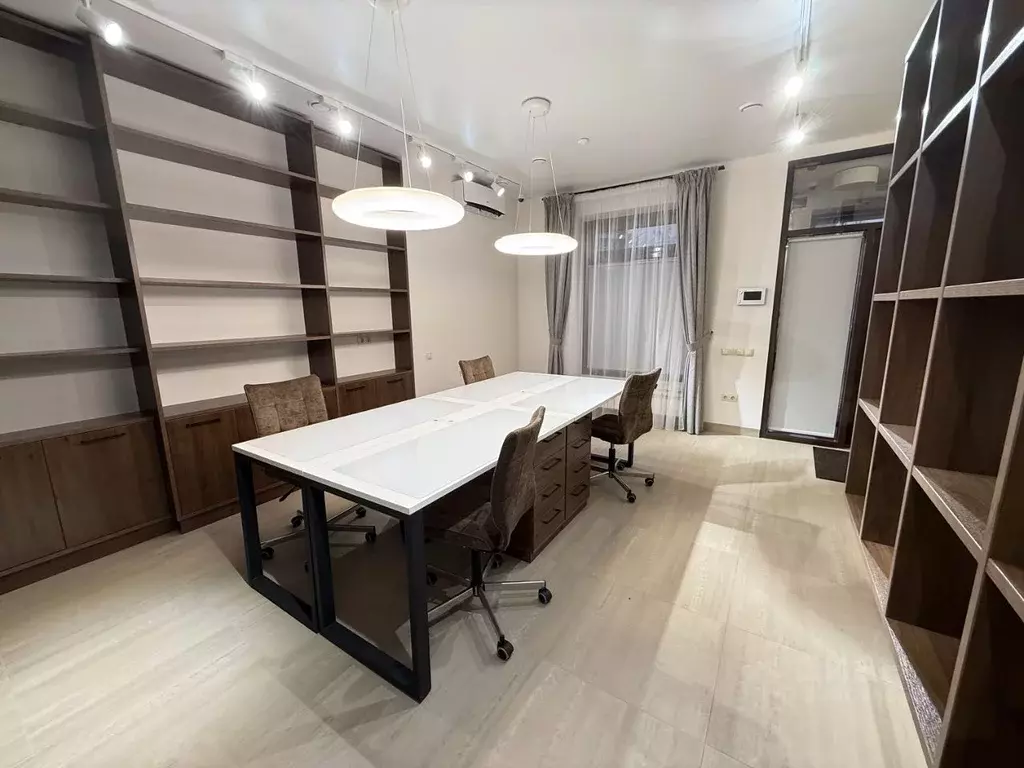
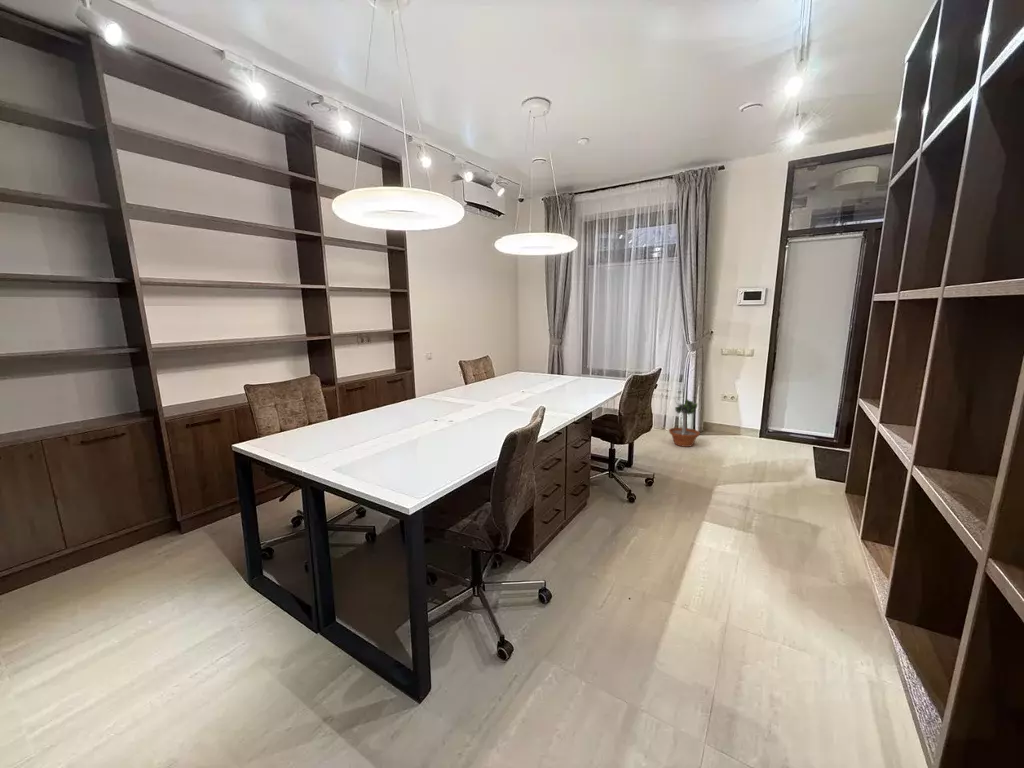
+ potted tree (684, 421)
